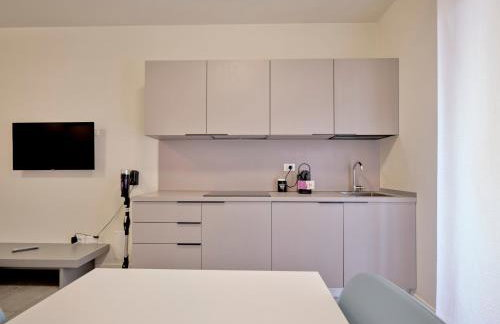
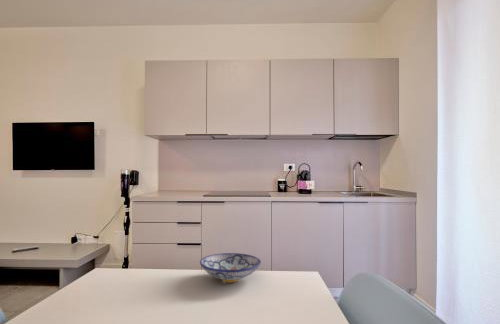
+ bowl (230, 269)
